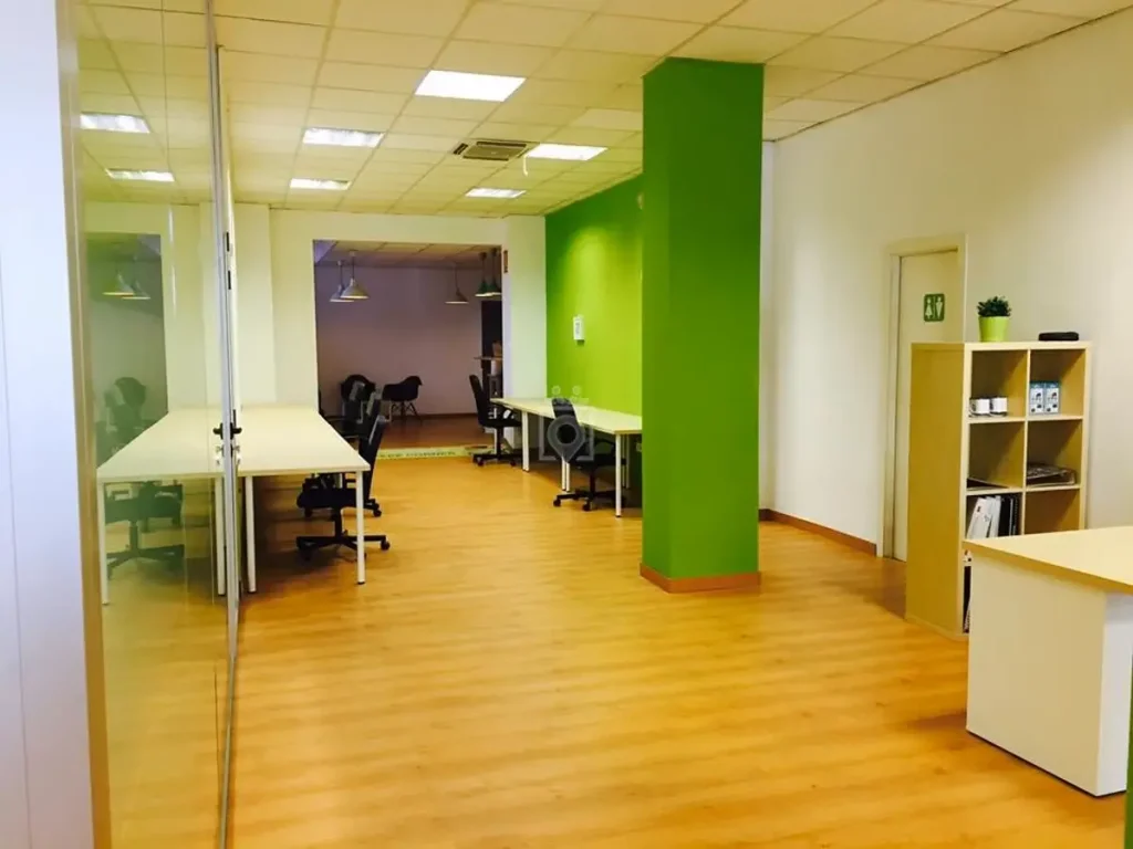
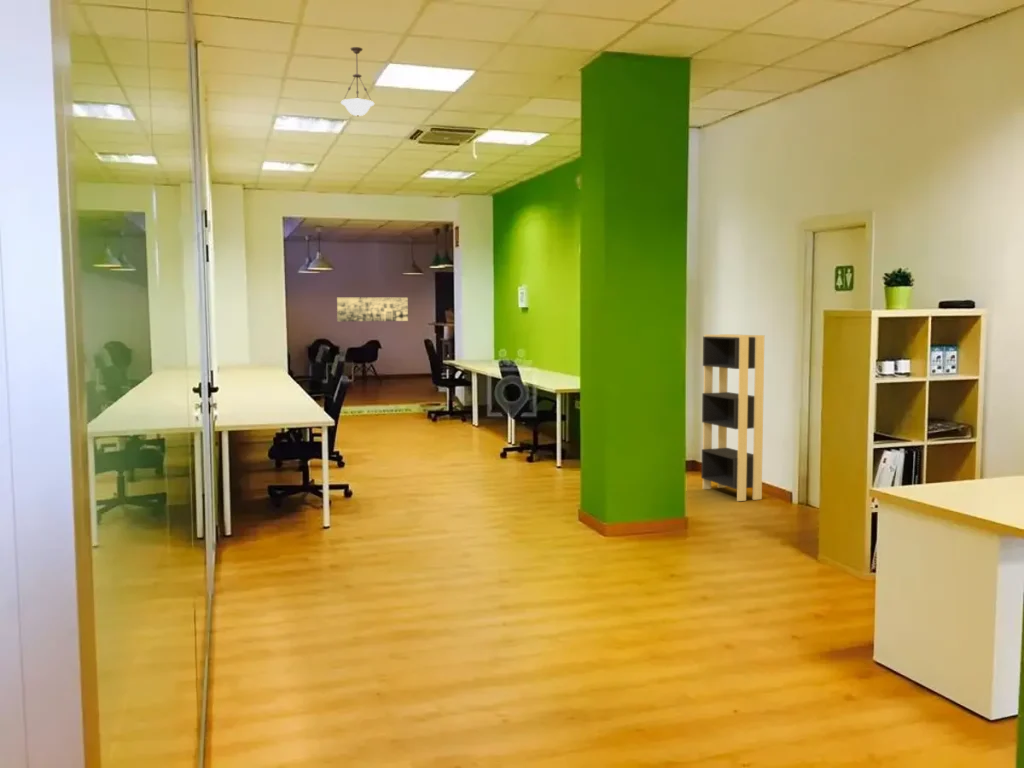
+ pendant light (357, 82)
+ wall art (372, 309)
+ shelving unit (731, 415)
